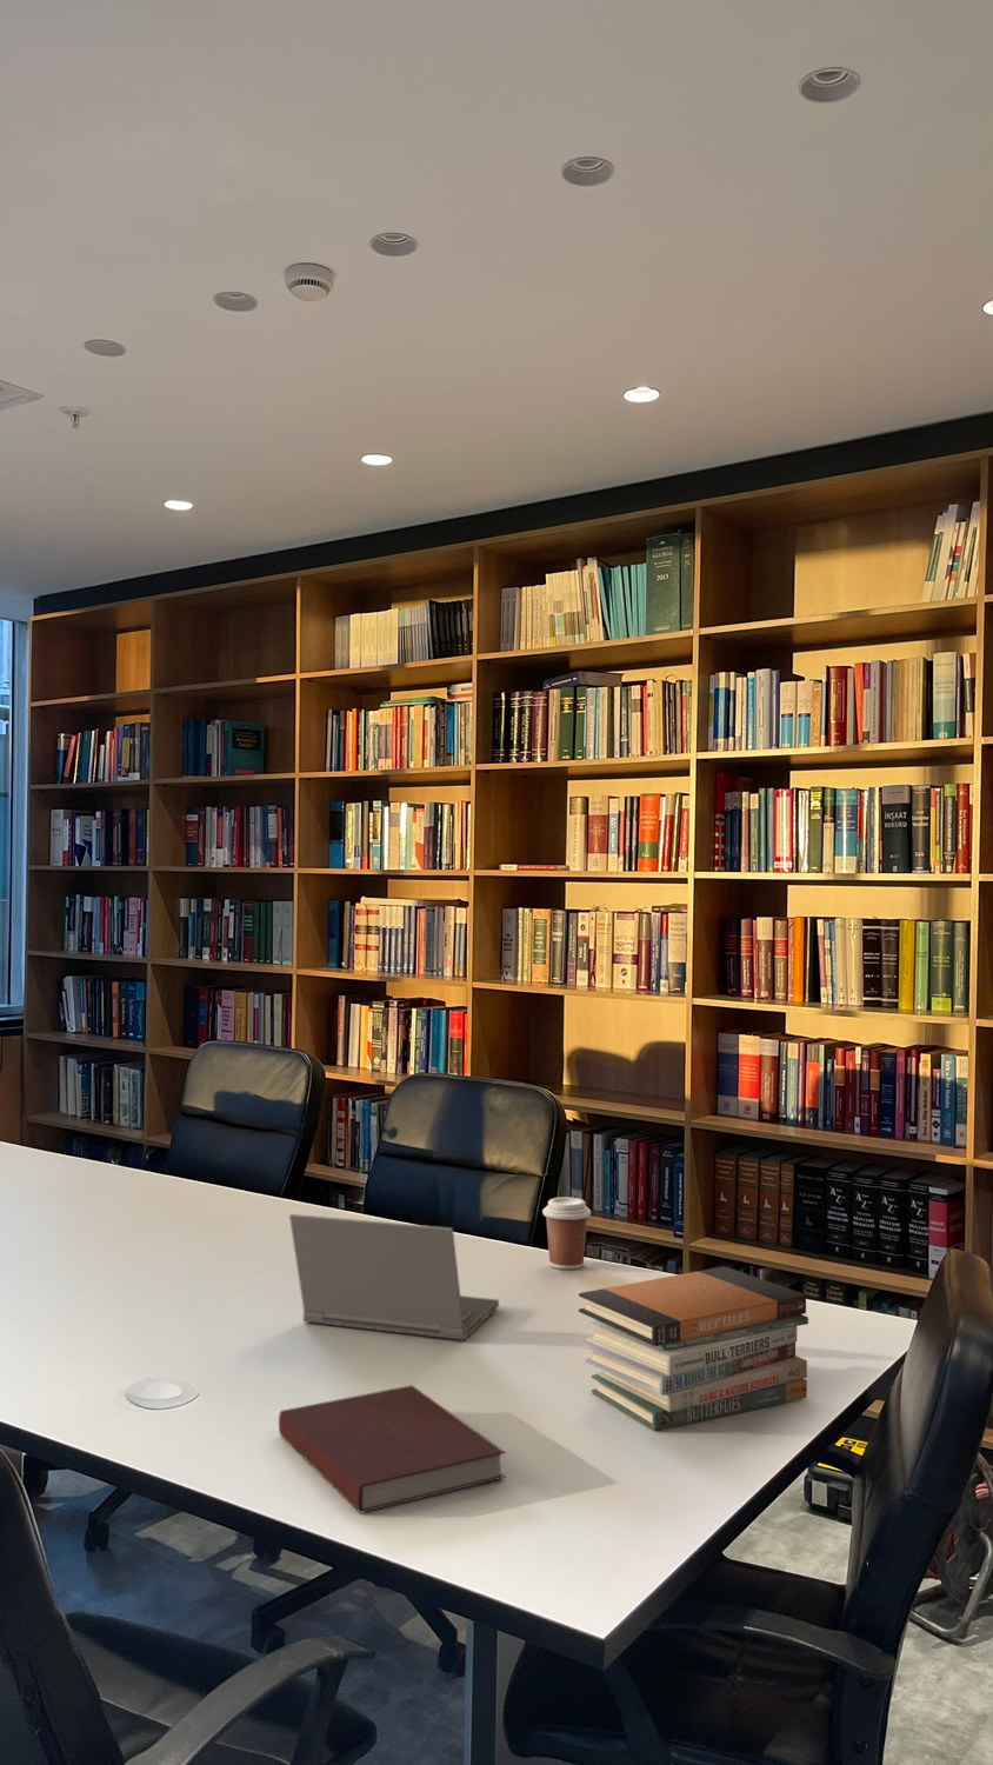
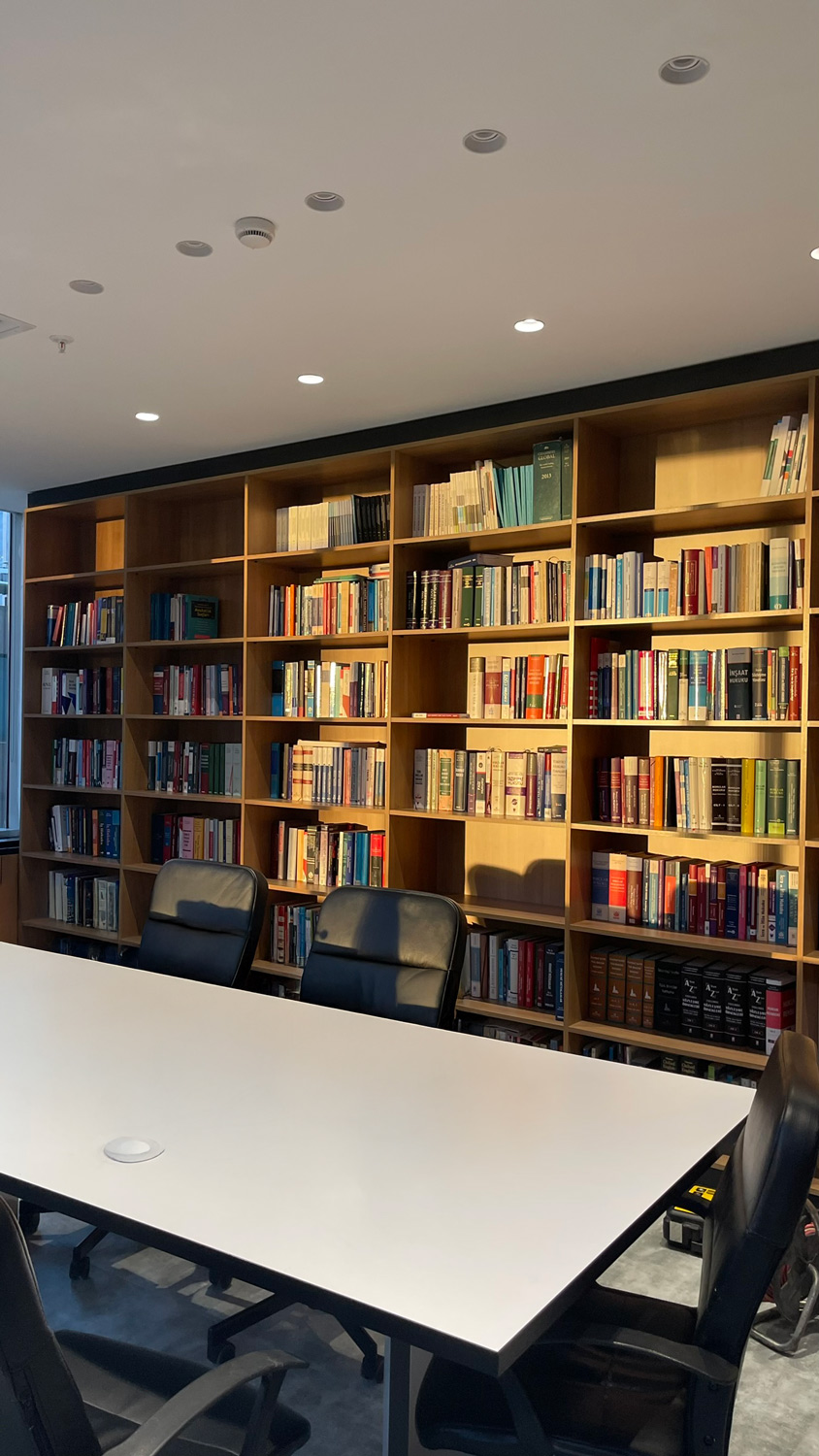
- book stack (694, 1344)
- coffee cup (566, 1232)
- notebook (387, 1443)
- laptop computer (396, 1262)
